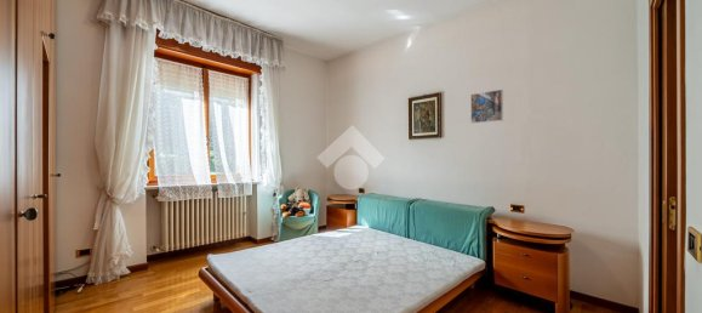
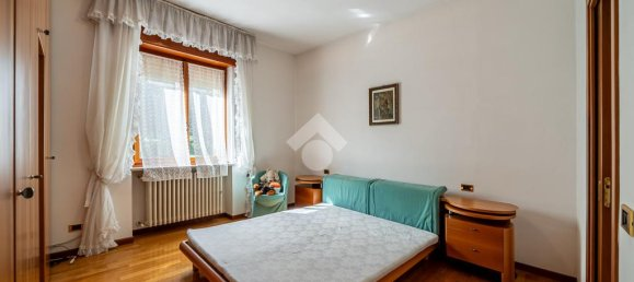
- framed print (486, 107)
